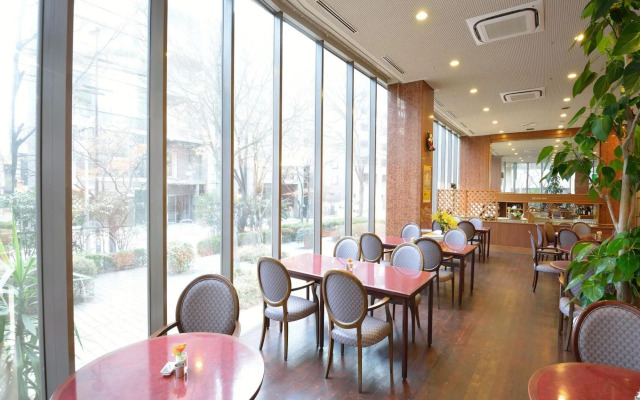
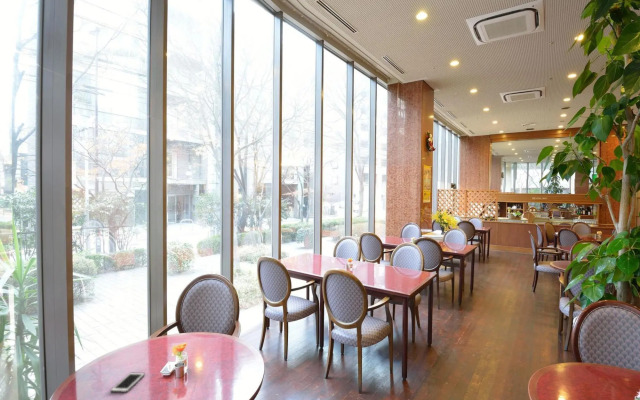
+ cell phone (128, 382)
